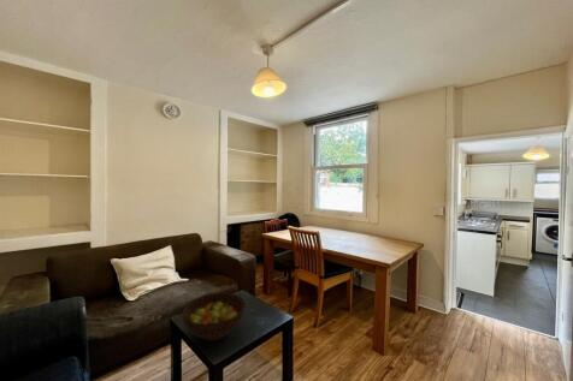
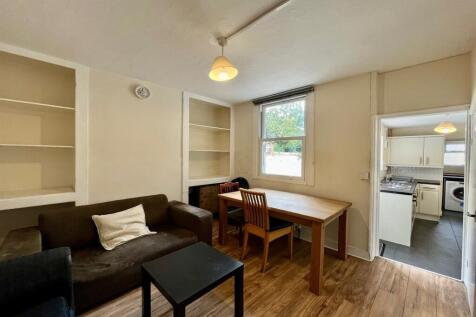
- fruit bowl (214, 320)
